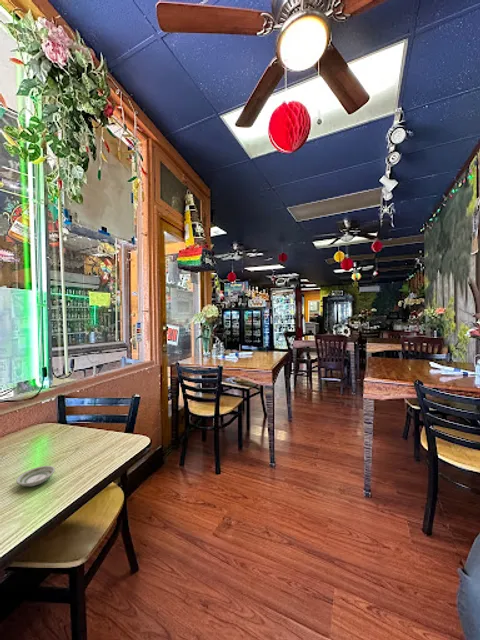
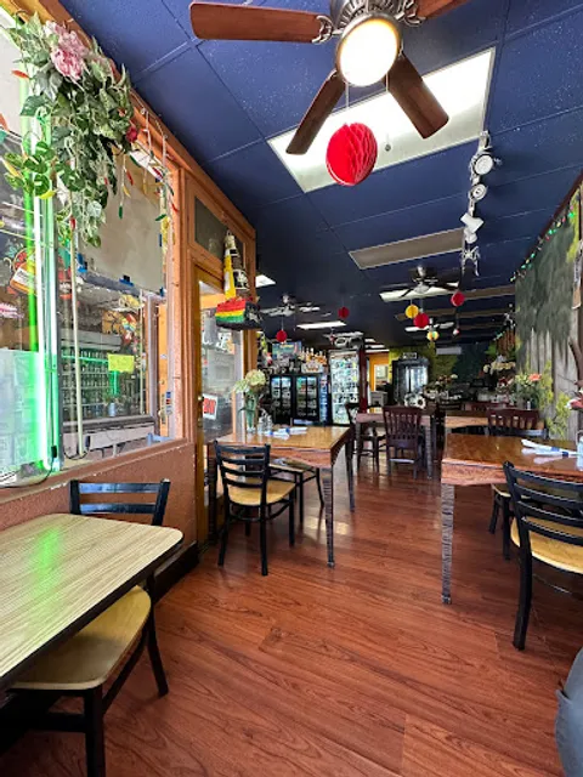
- saucer (36, 477)
